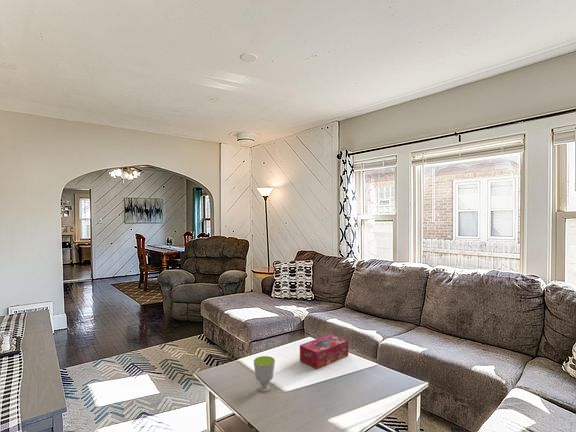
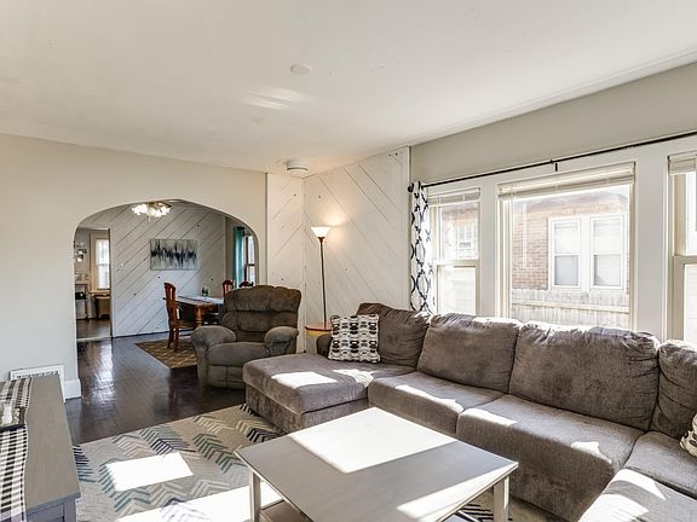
- tissue box (324, 350)
- cup (264, 374)
